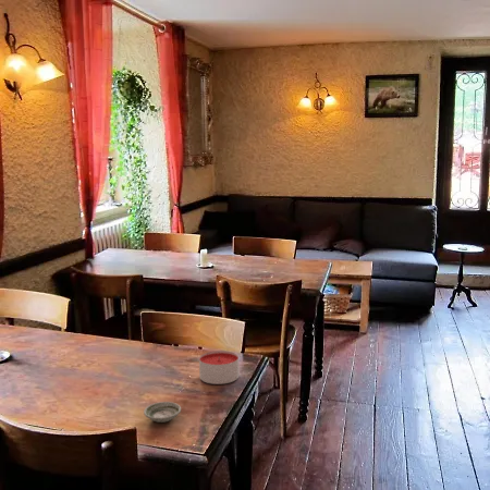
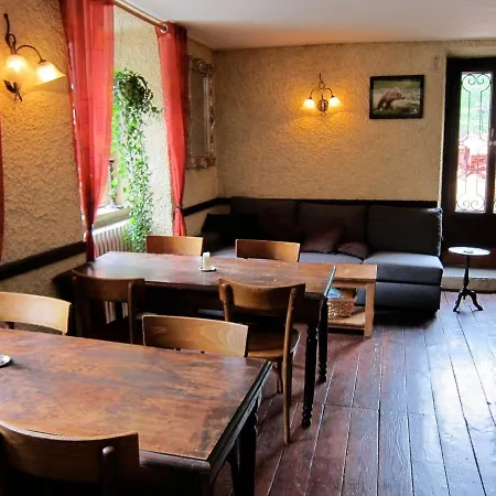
- candle (219, 366)
- saucer (162, 413)
